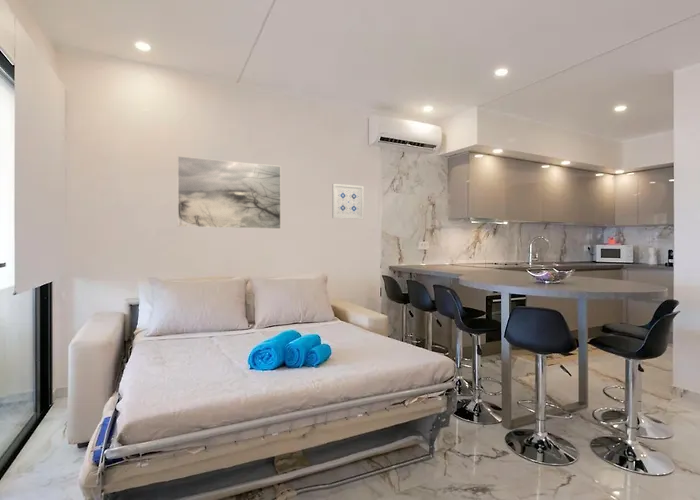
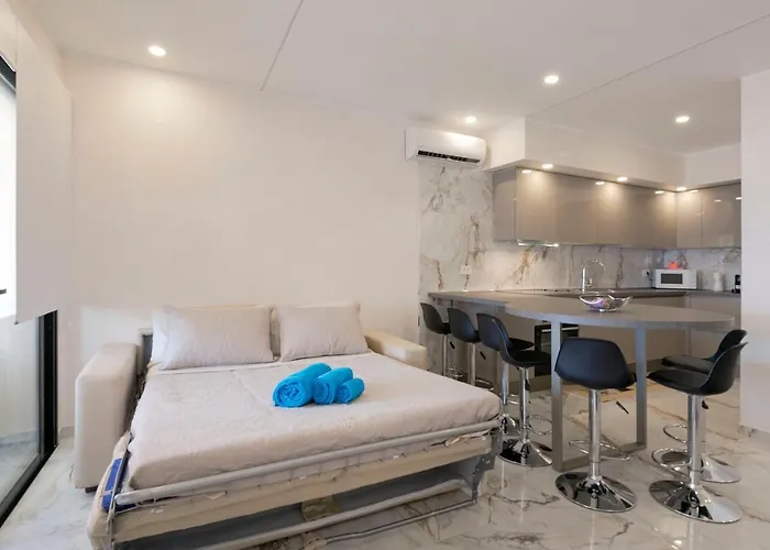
- wall art (348, 201)
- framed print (232, 194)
